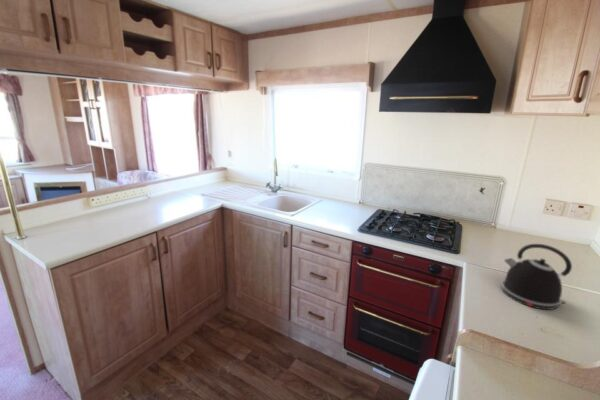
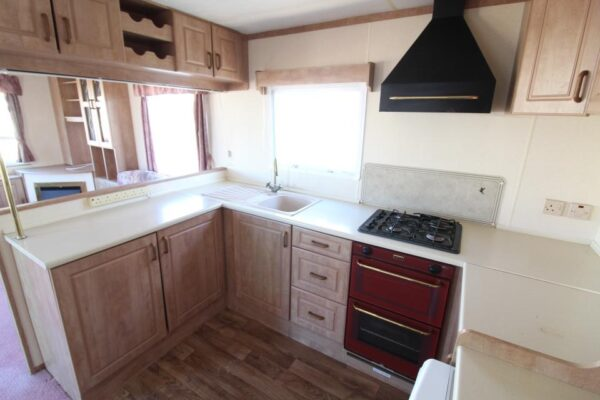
- kettle (535, 270)
